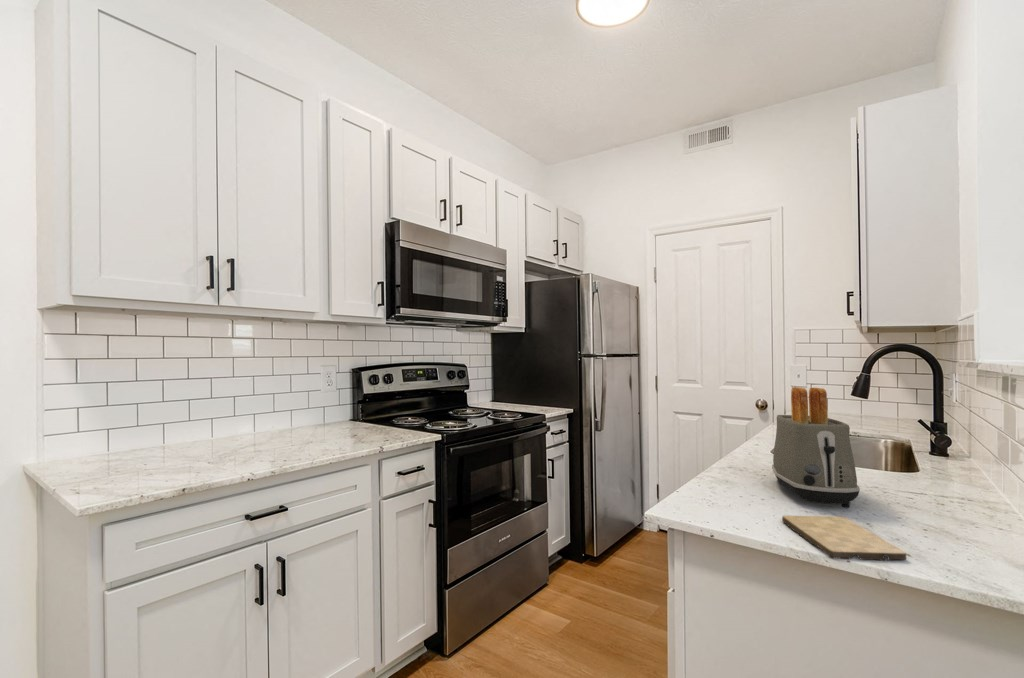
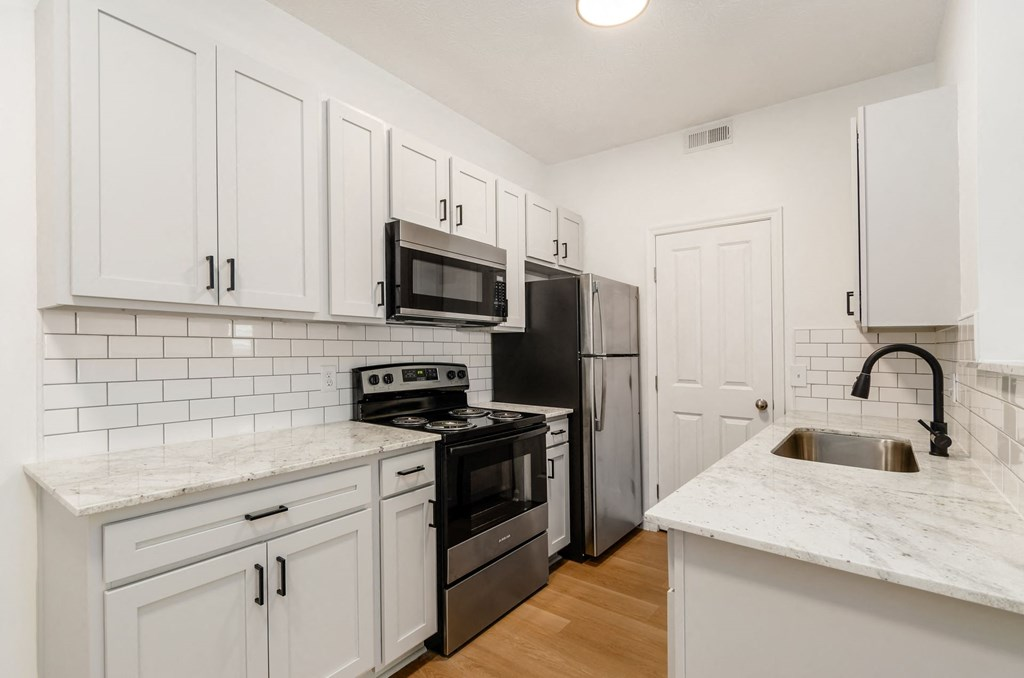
- toaster (810, 440)
- cutting board (838, 535)
